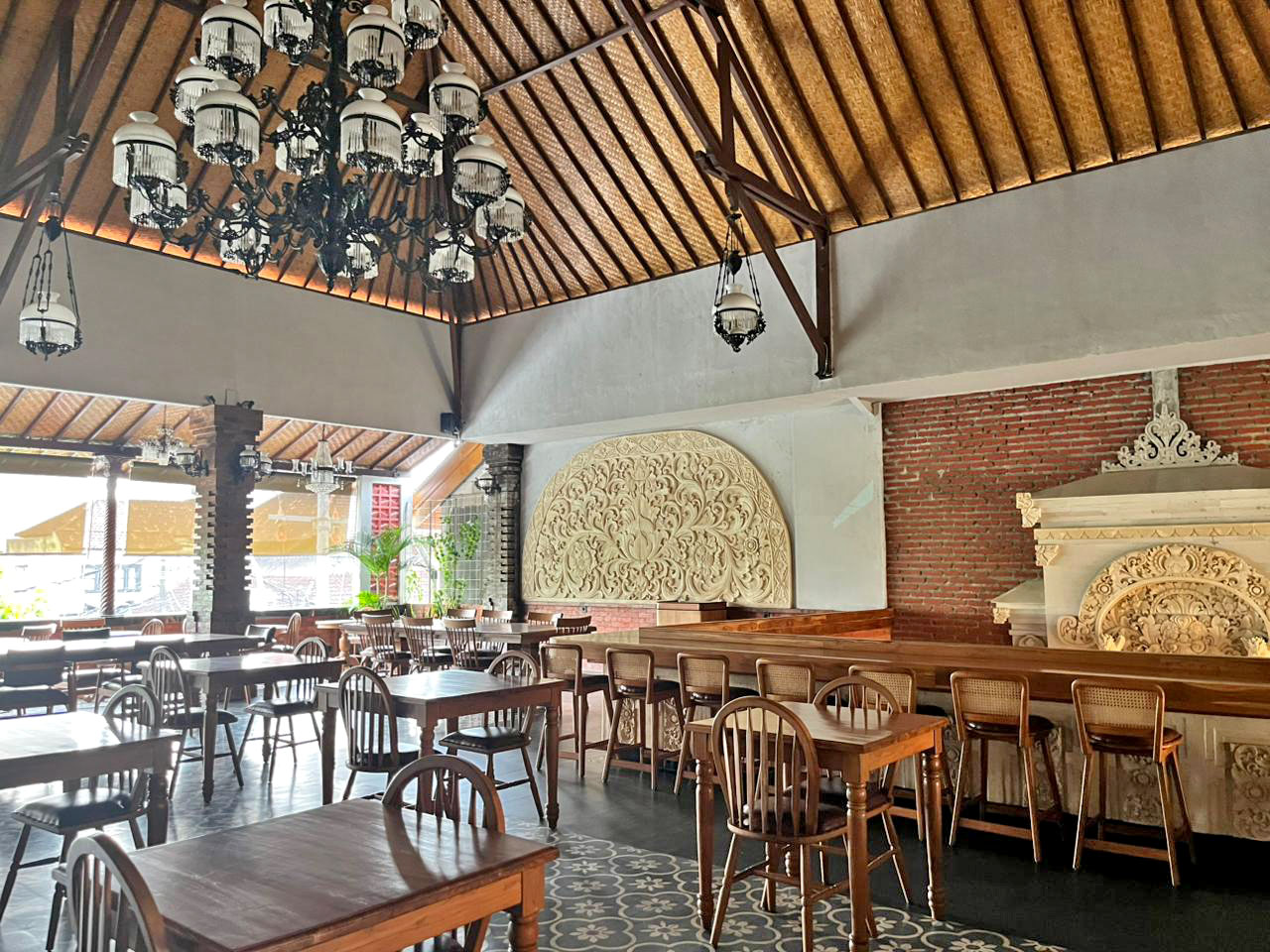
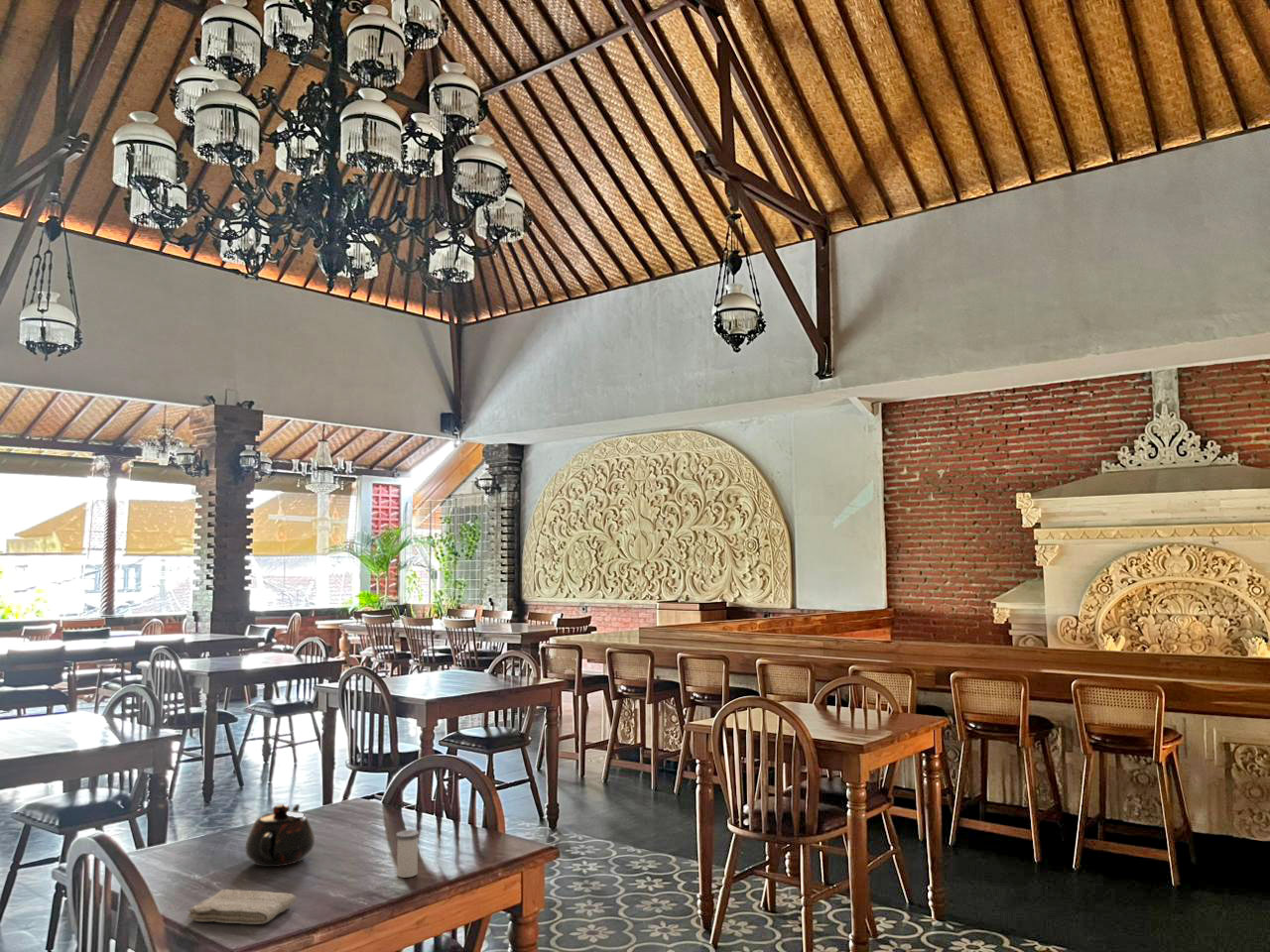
+ teapot (282, 831)
+ washcloth (242, 904)
+ salt shaker (407, 853)
